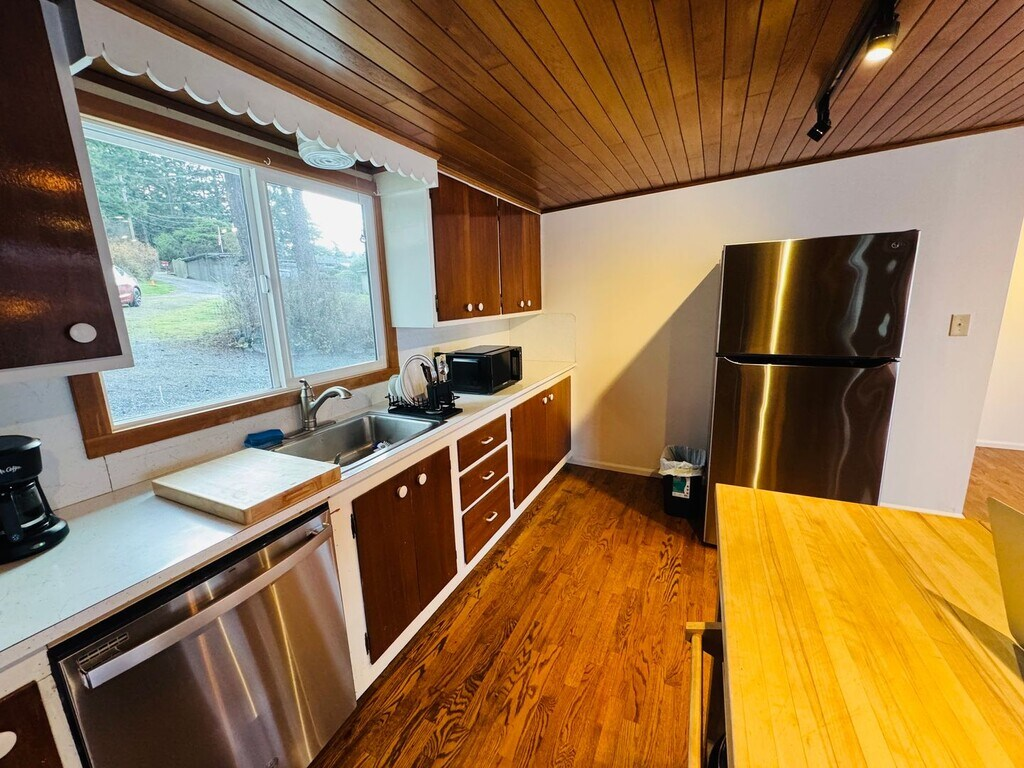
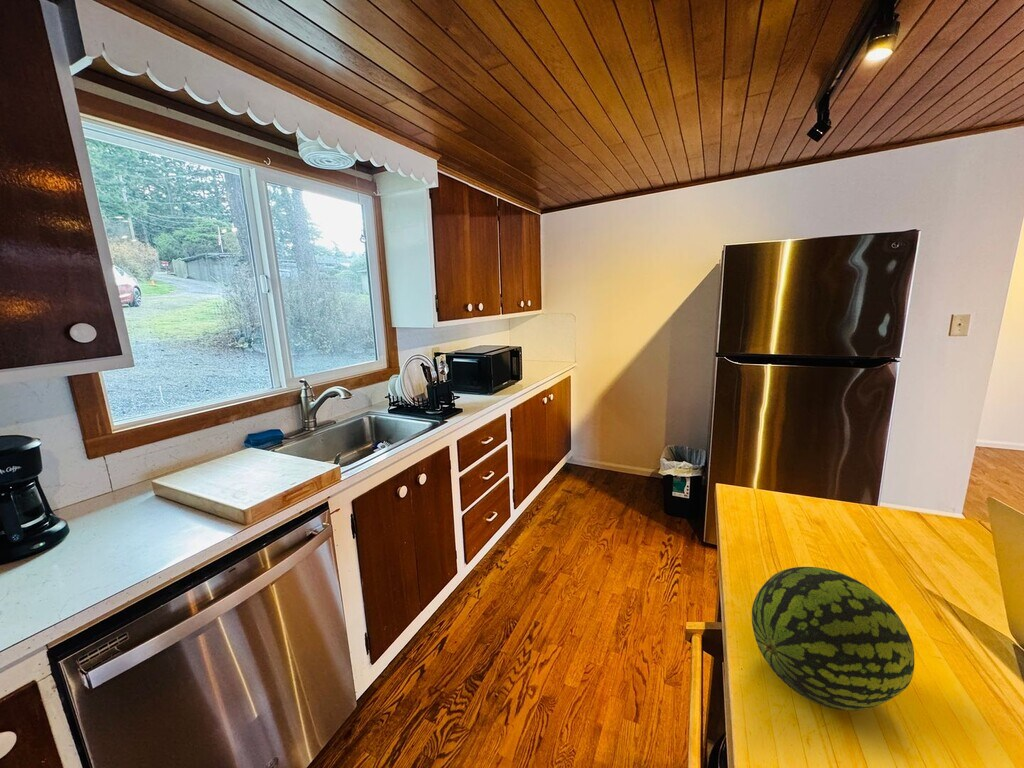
+ fruit (822, 631)
